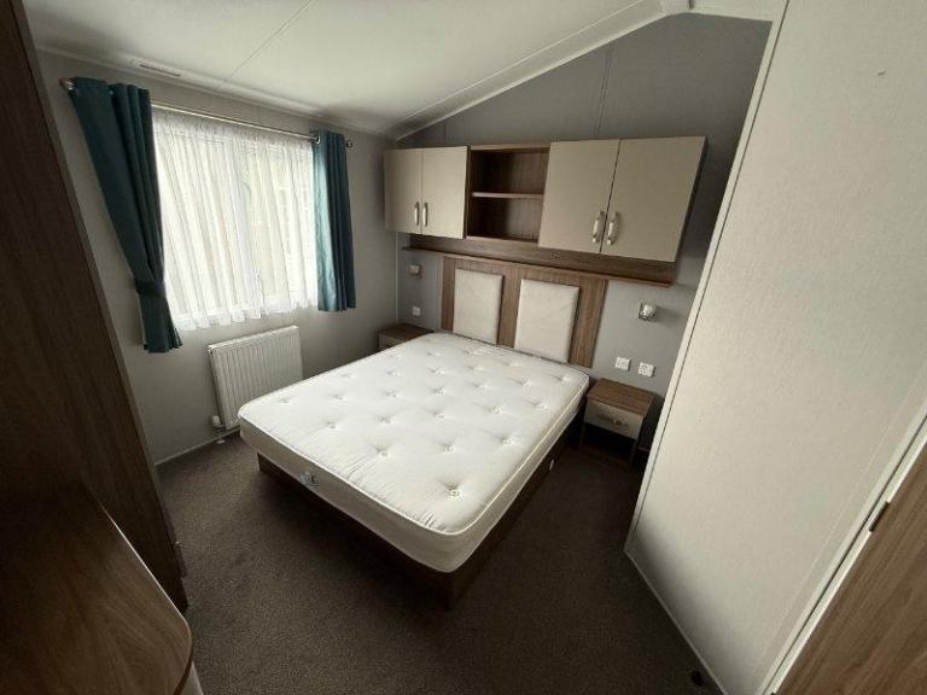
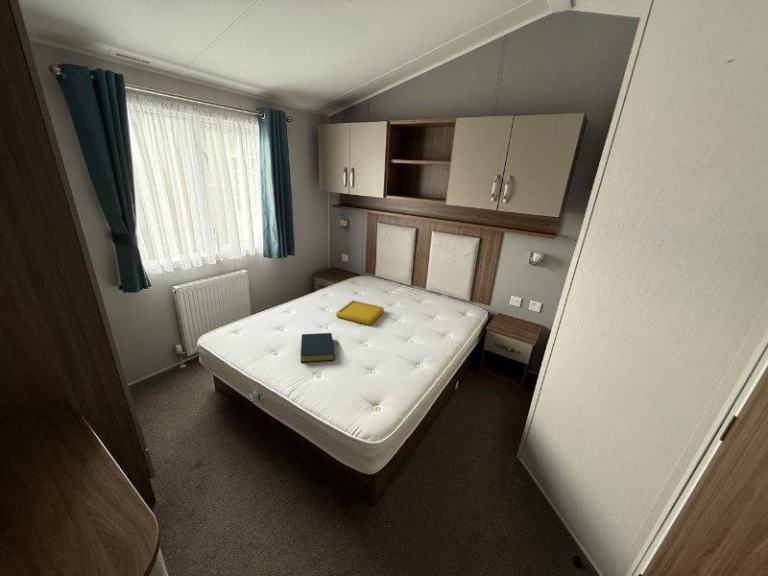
+ hardback book (317, 346)
+ serving tray (360, 311)
